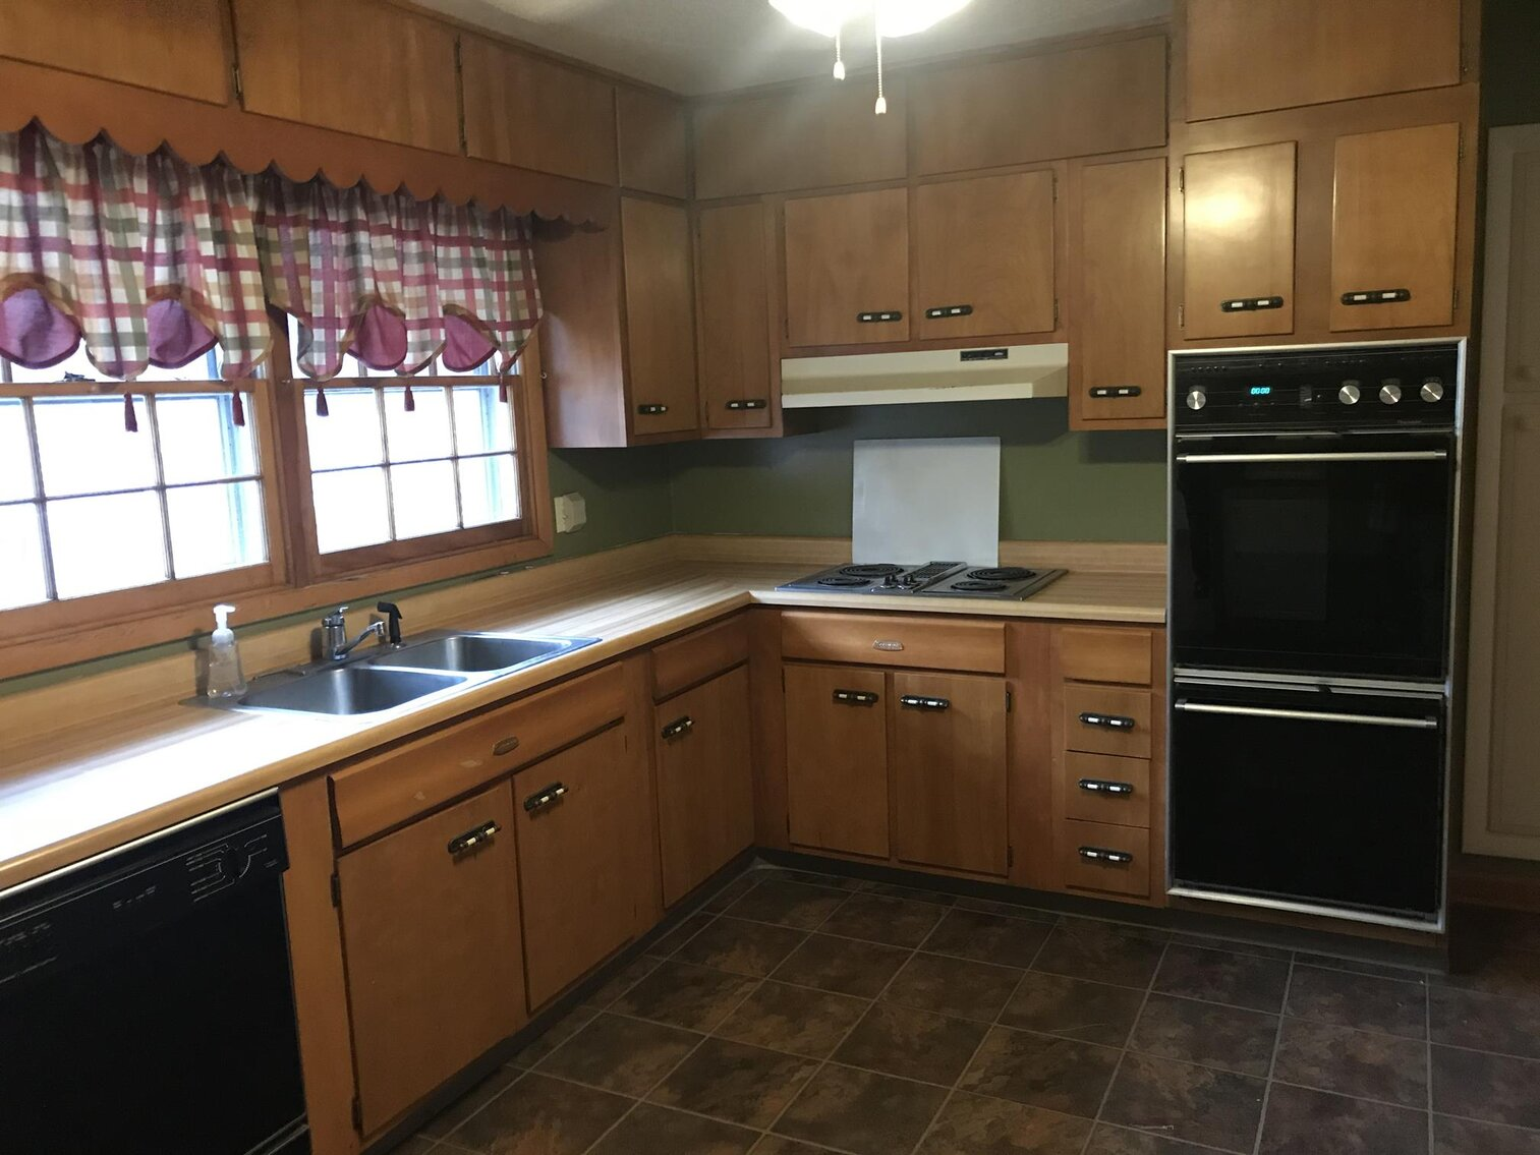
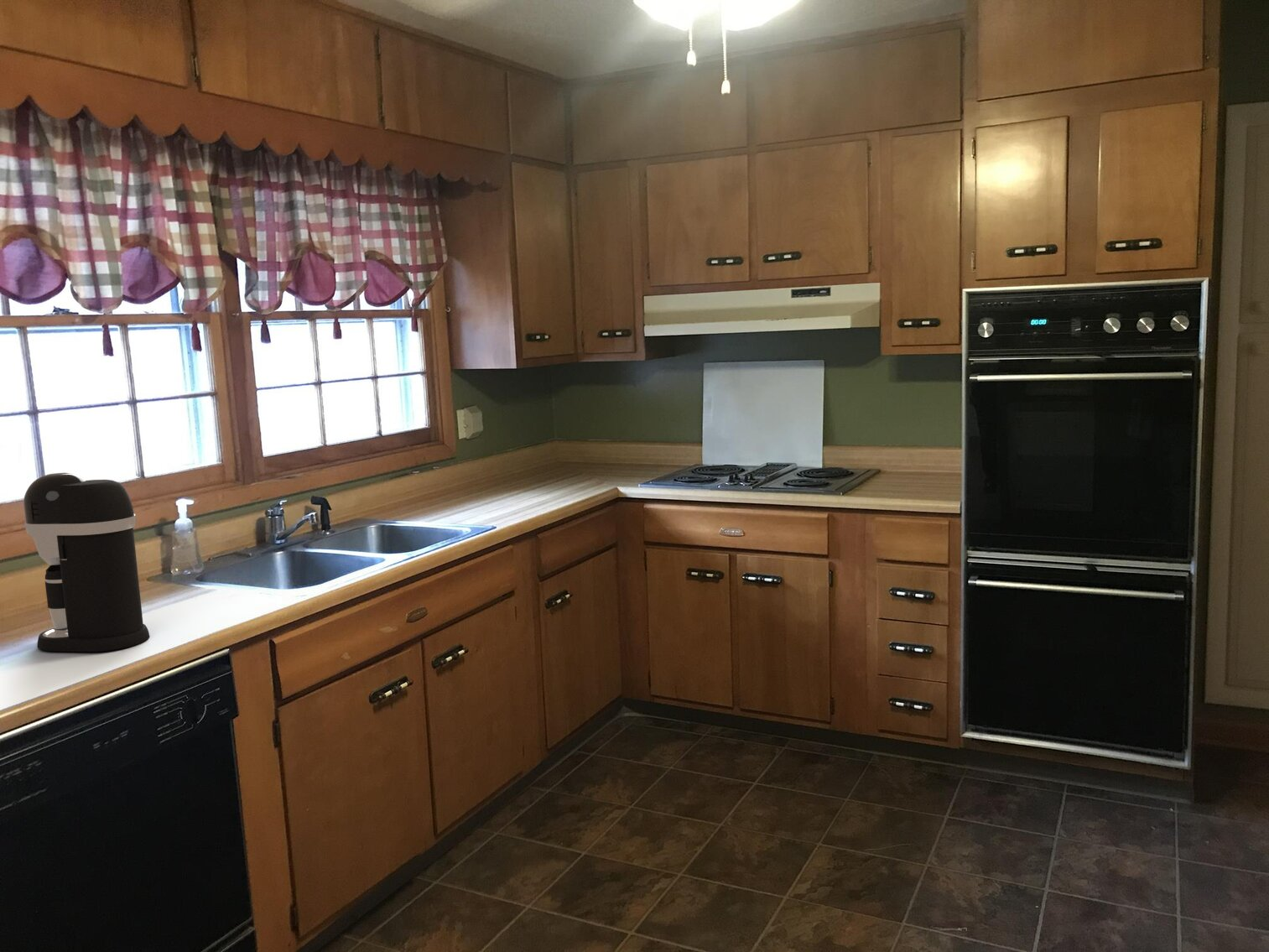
+ coffee maker (85, 558)
